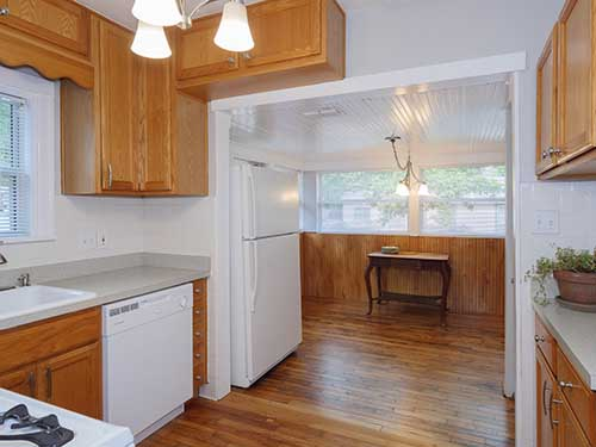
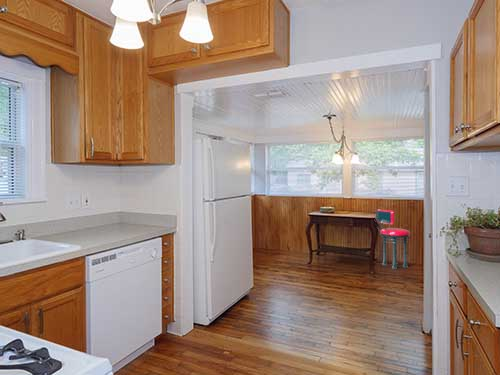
+ stool (392, 237)
